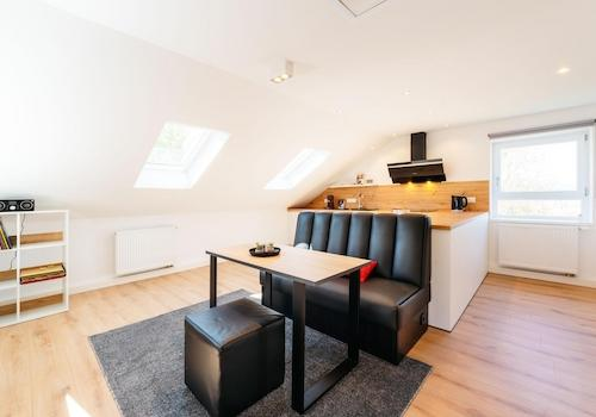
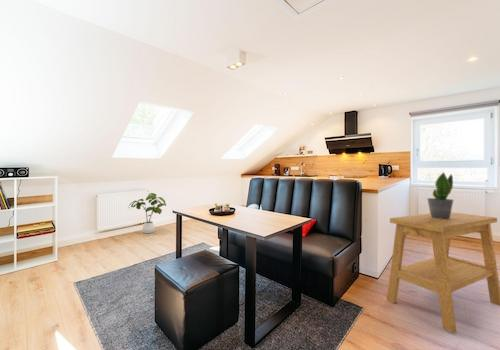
+ house plant (152, 212)
+ side table (443, 260)
+ potted plant (440, 194)
